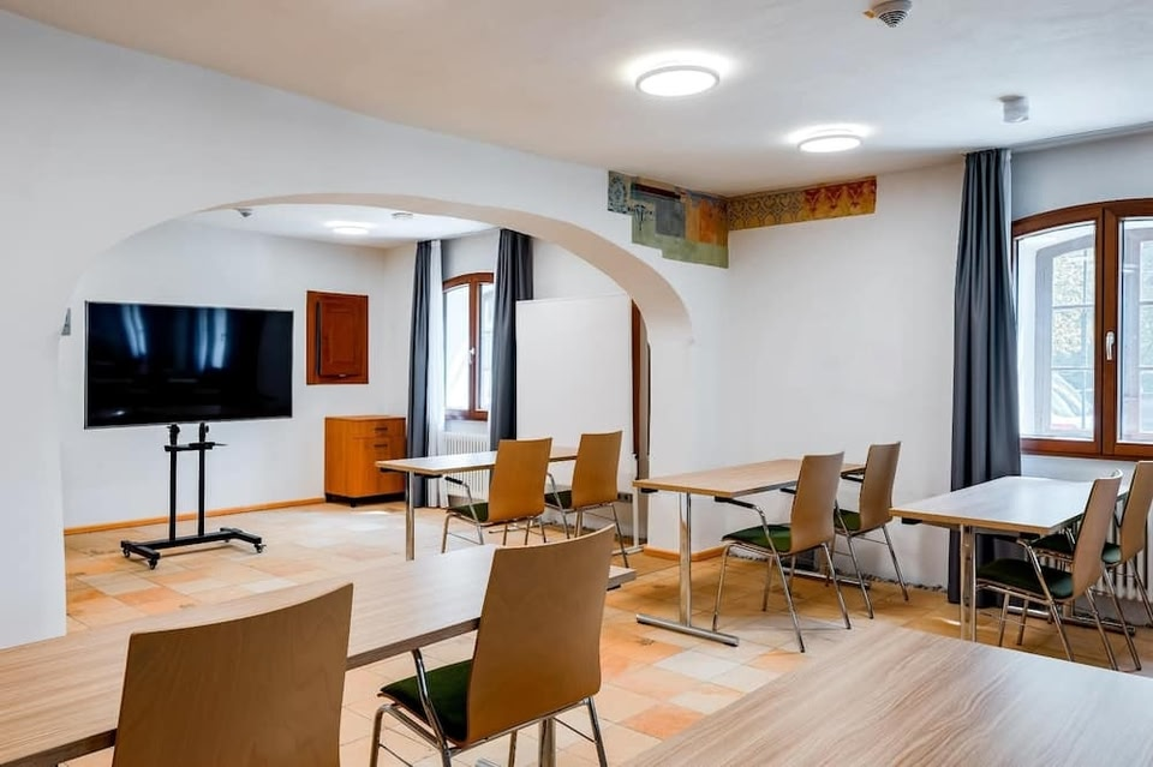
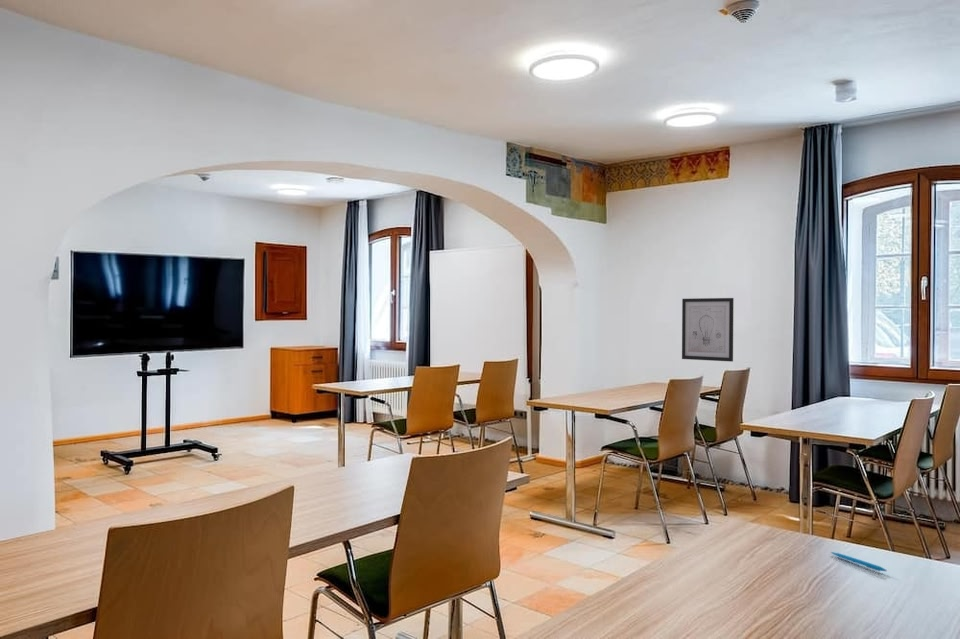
+ wall art (707, 329)
+ pen (857, 560)
